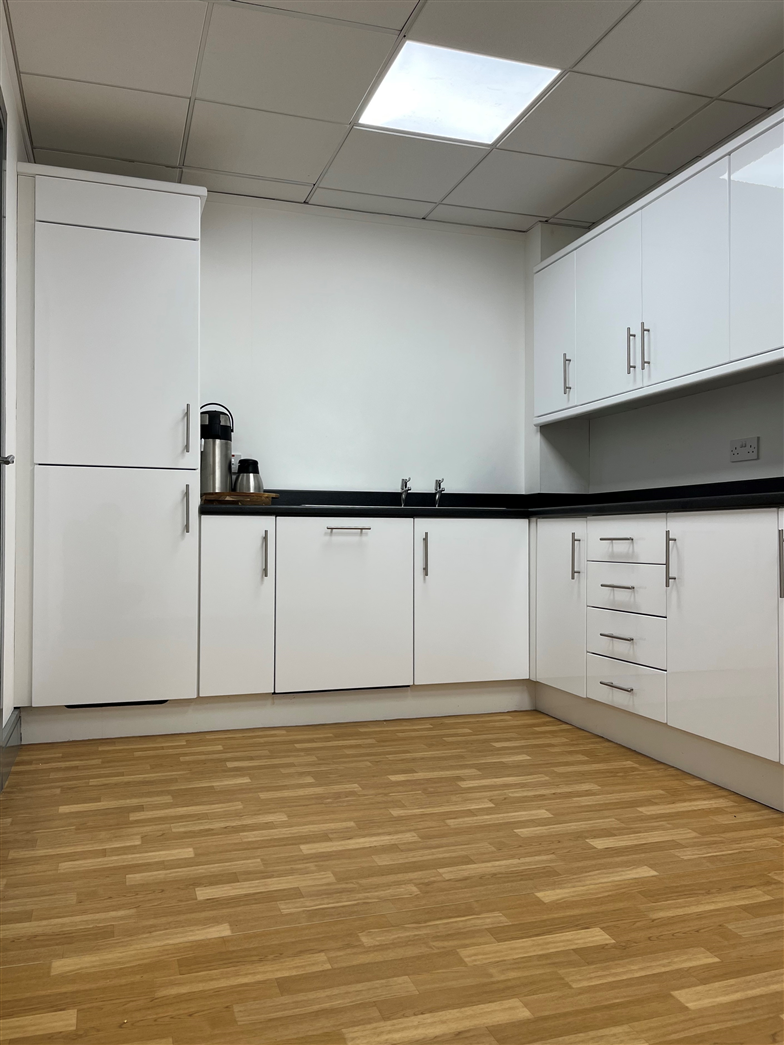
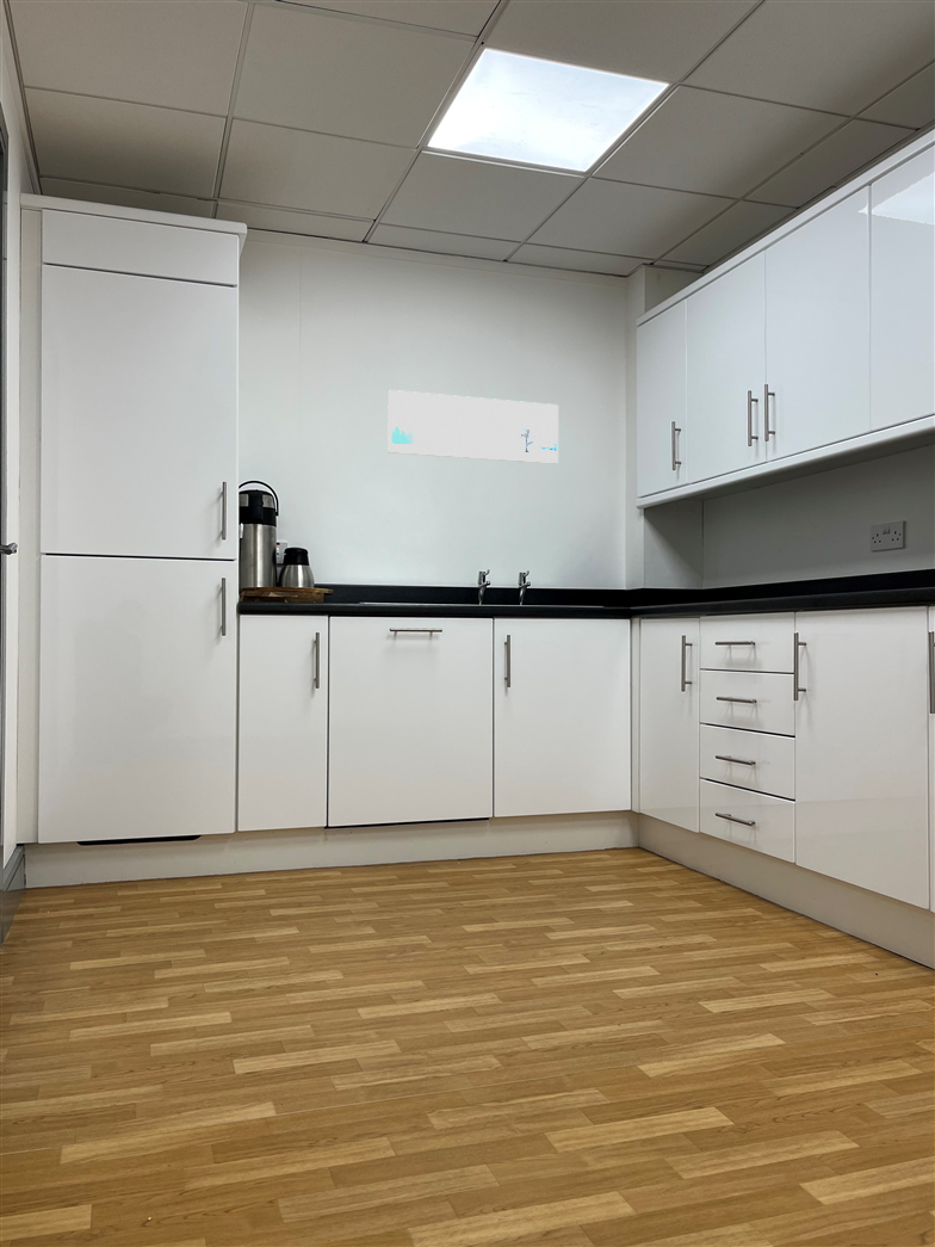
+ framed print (475, 427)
